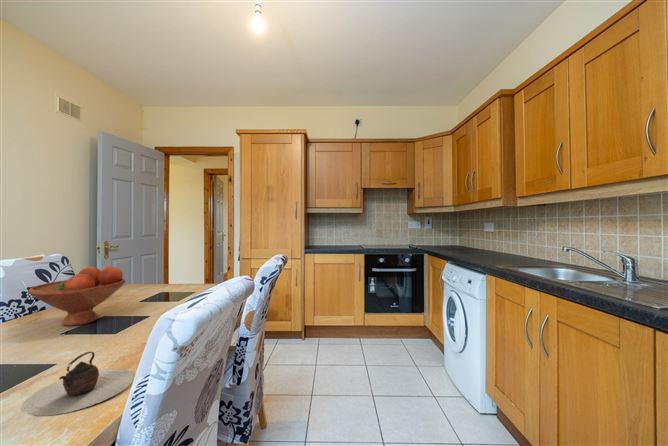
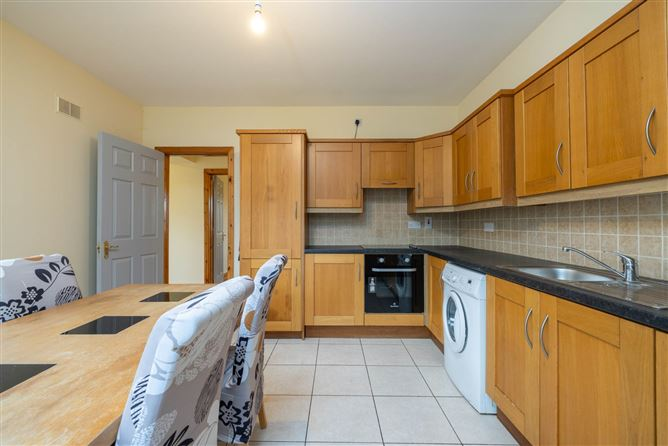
- fruit bowl (80, 295)
- teapot (82, 371)
